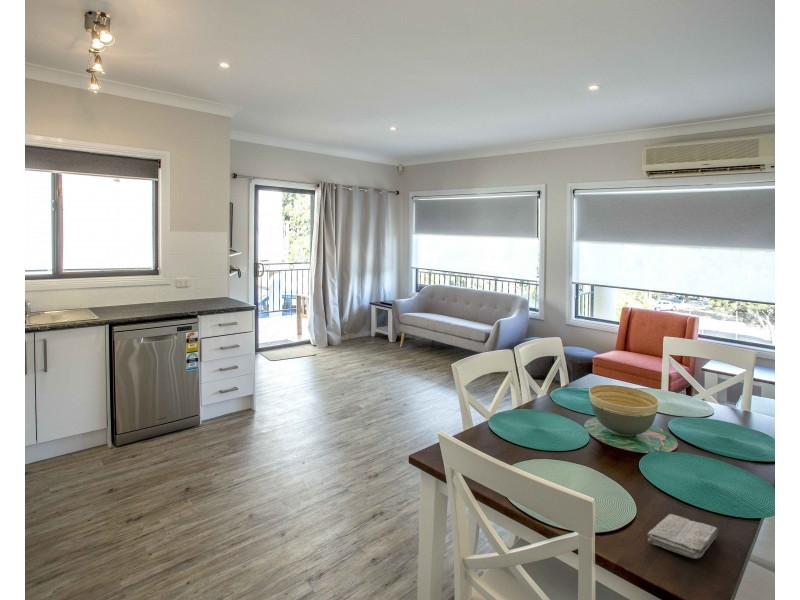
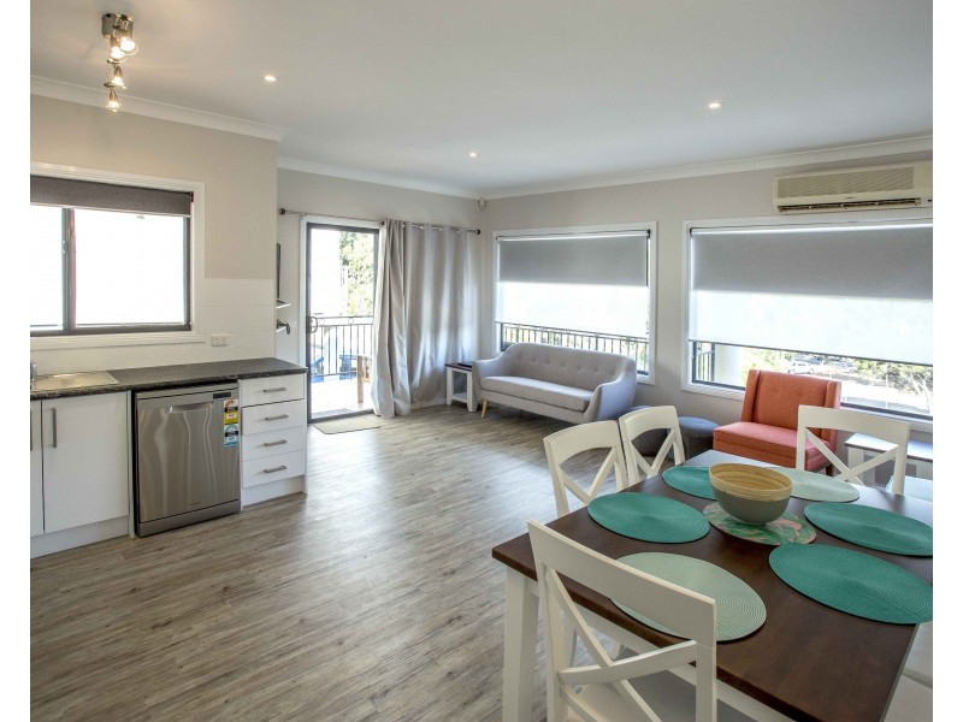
- washcloth (682, 533)
